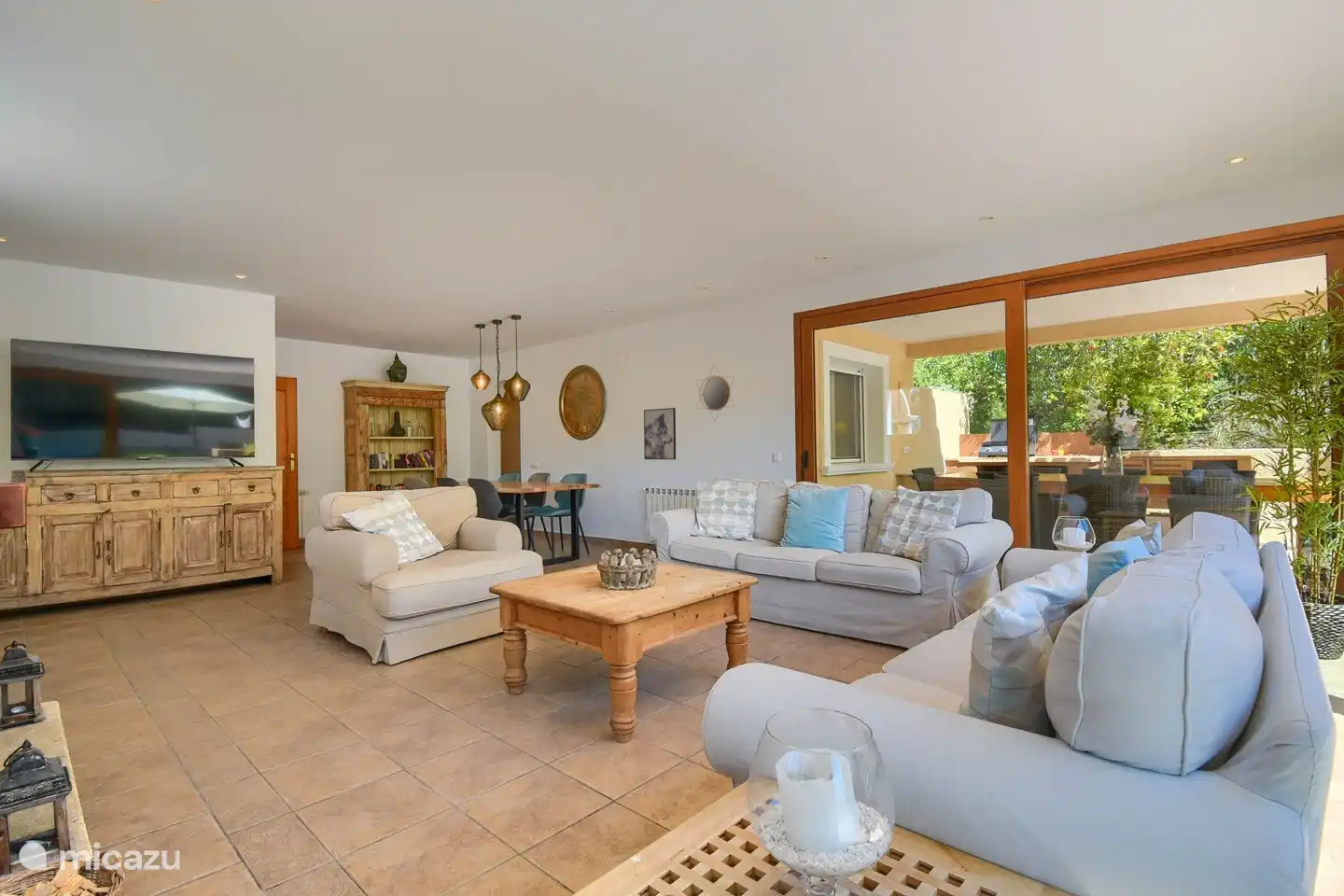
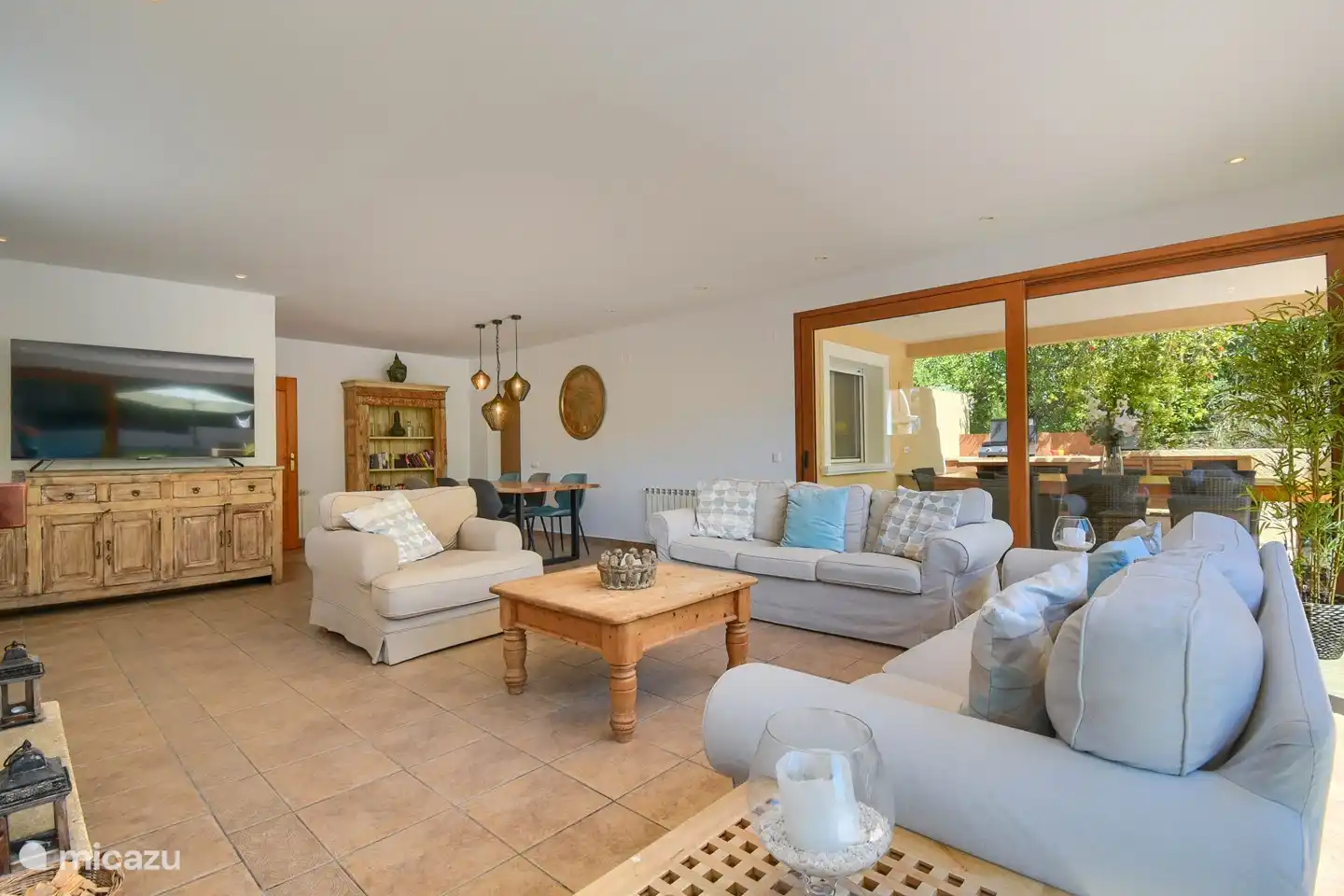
- home mirror (714, 393)
- wall art (659, 434)
